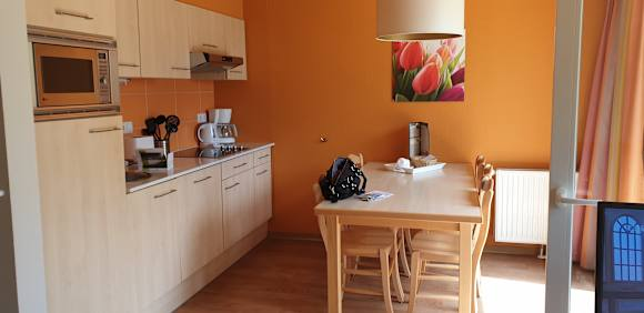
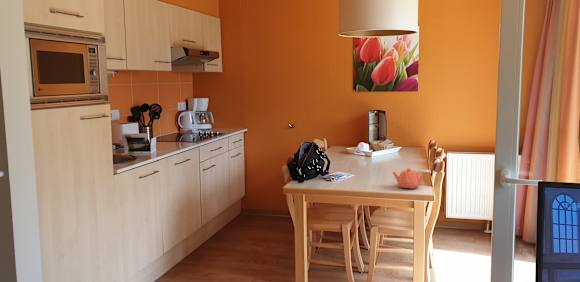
+ teapot (407, 177)
